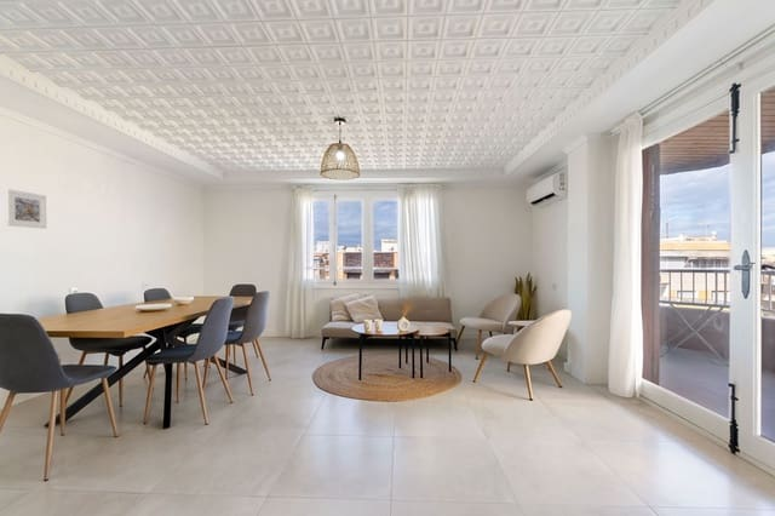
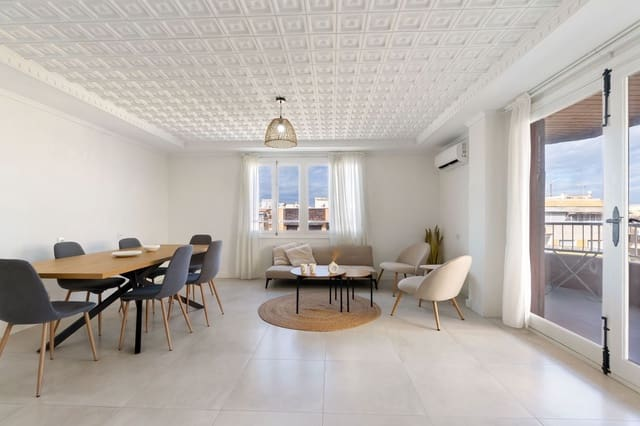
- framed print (27, 210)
